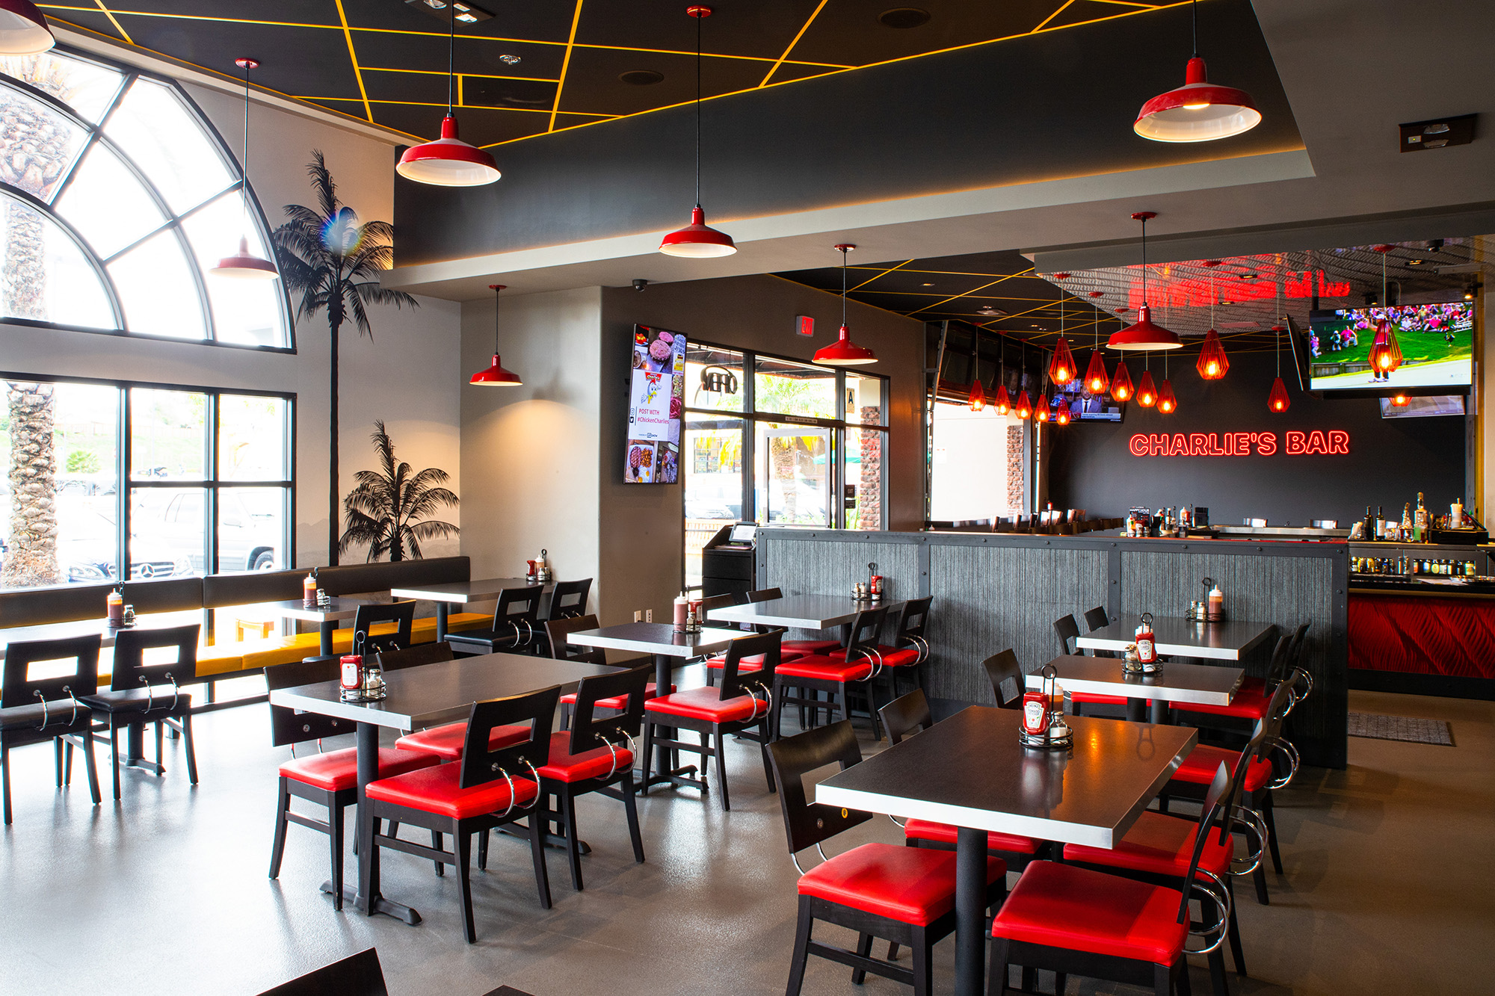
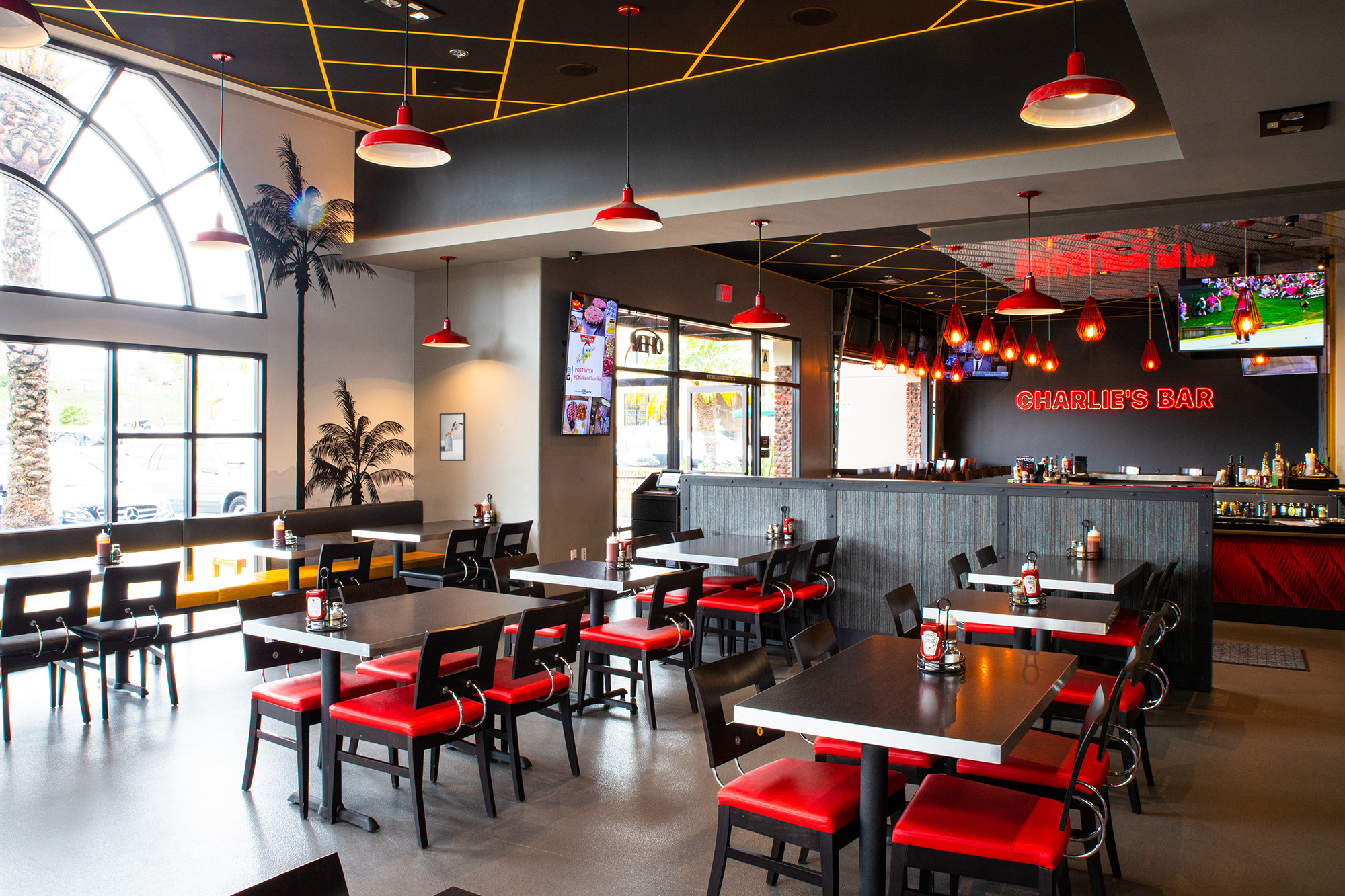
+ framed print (452, 437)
